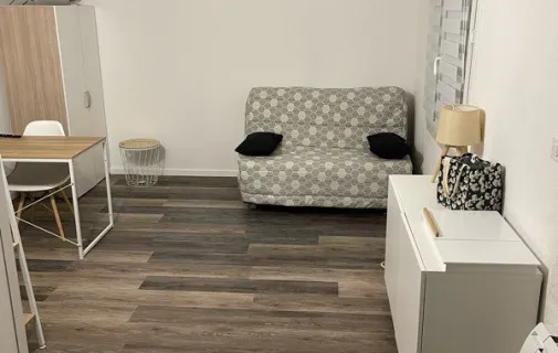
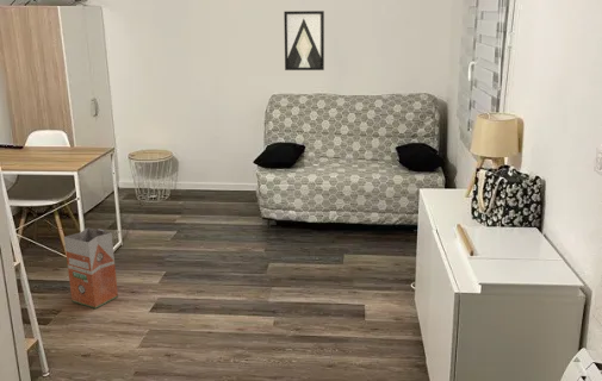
+ waste bin (93, 264)
+ wall art (304, 40)
